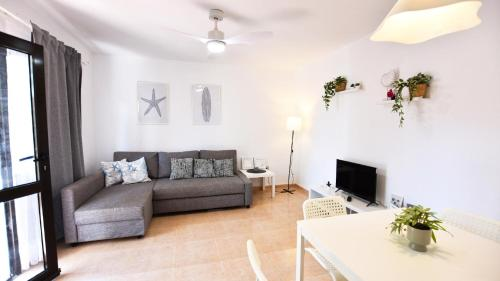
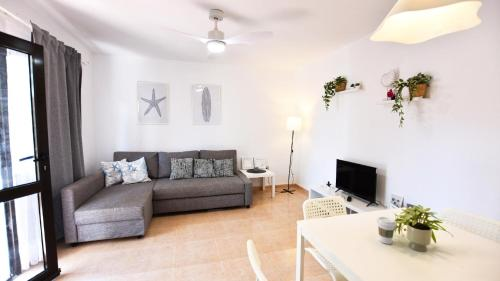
+ coffee cup (385, 230)
